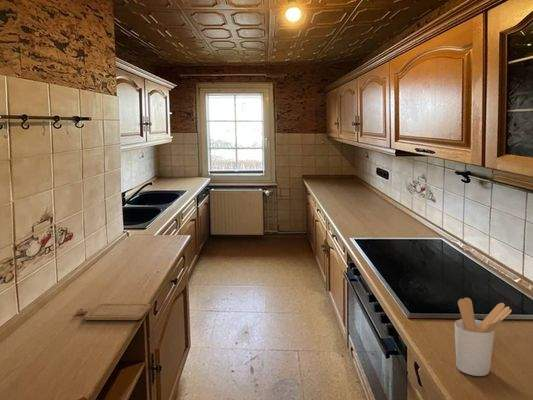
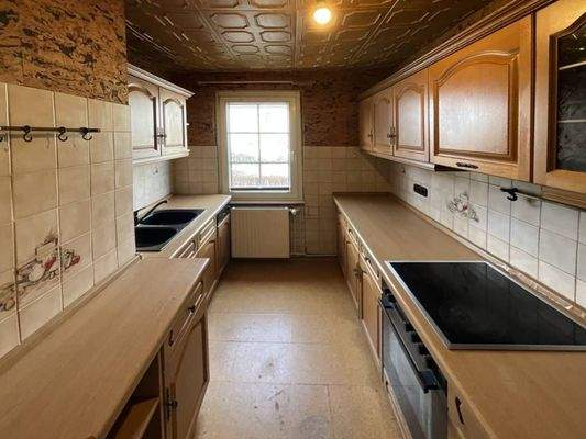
- utensil holder (482, 336)
- chopping board (111, 311)
